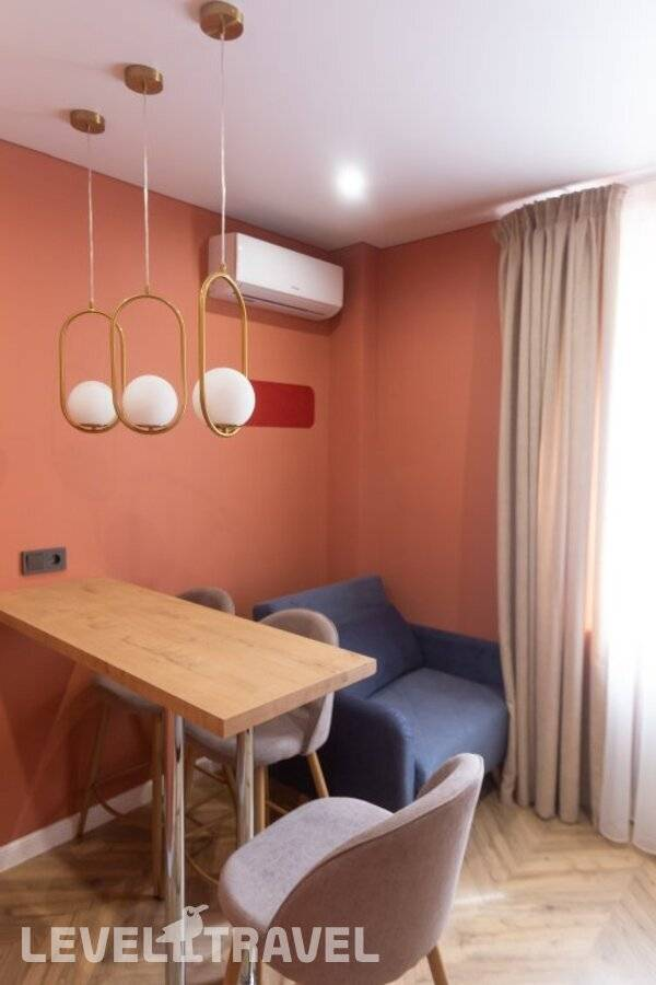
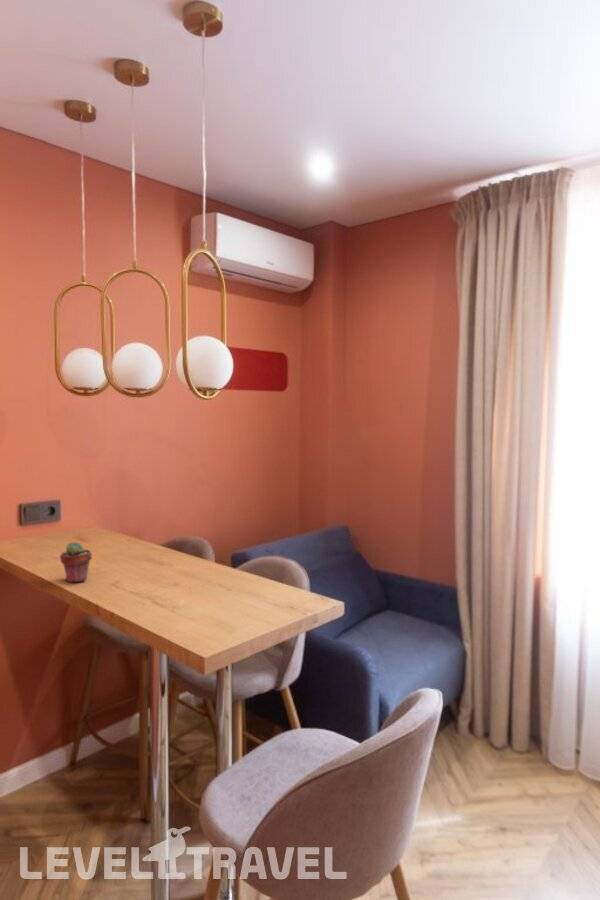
+ potted succulent (76, 560)
